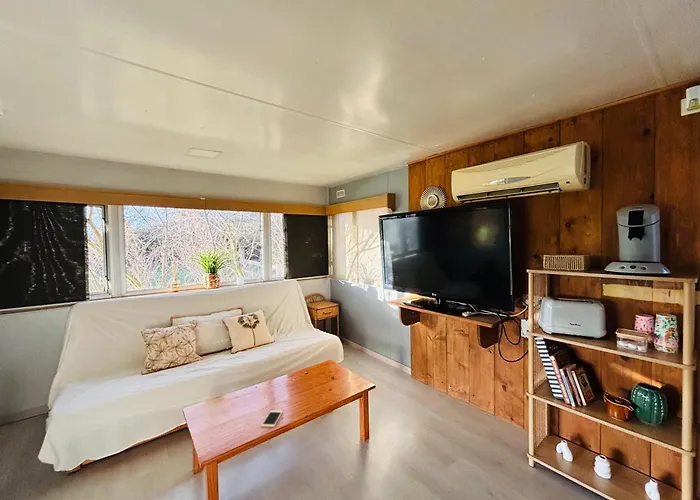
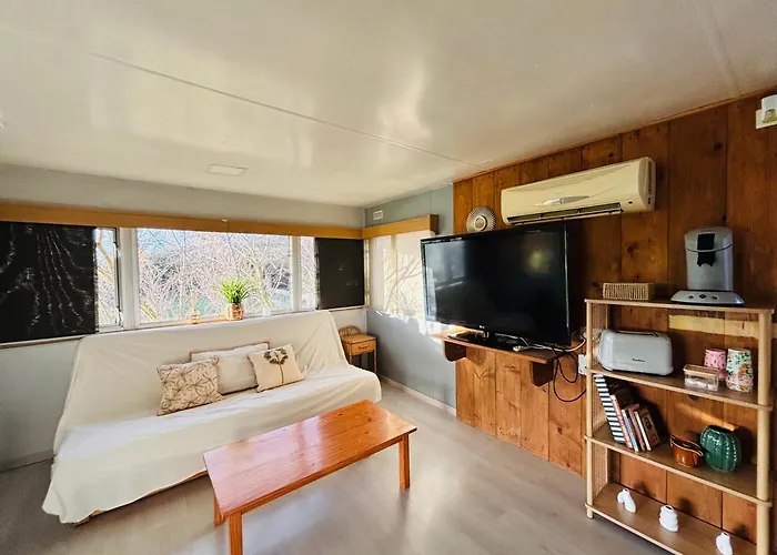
- cell phone (272, 418)
